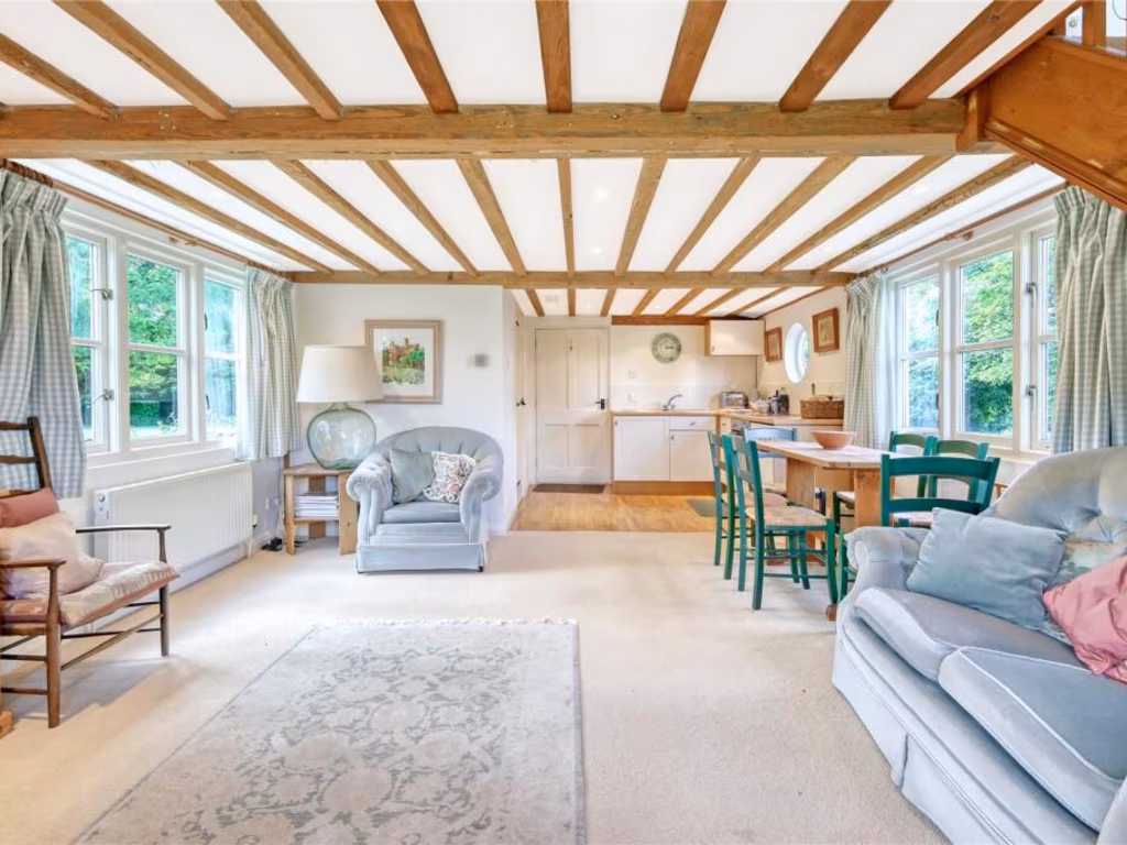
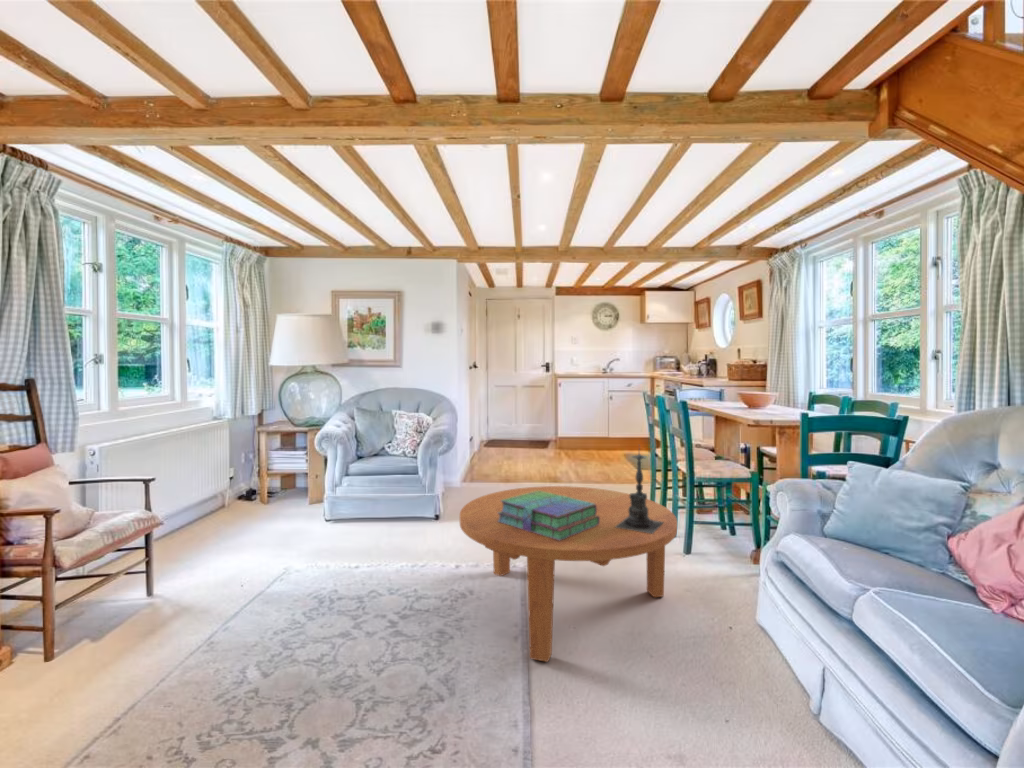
+ coffee table (565, 557)
+ stack of books (548, 511)
+ candle holder (640, 484)
